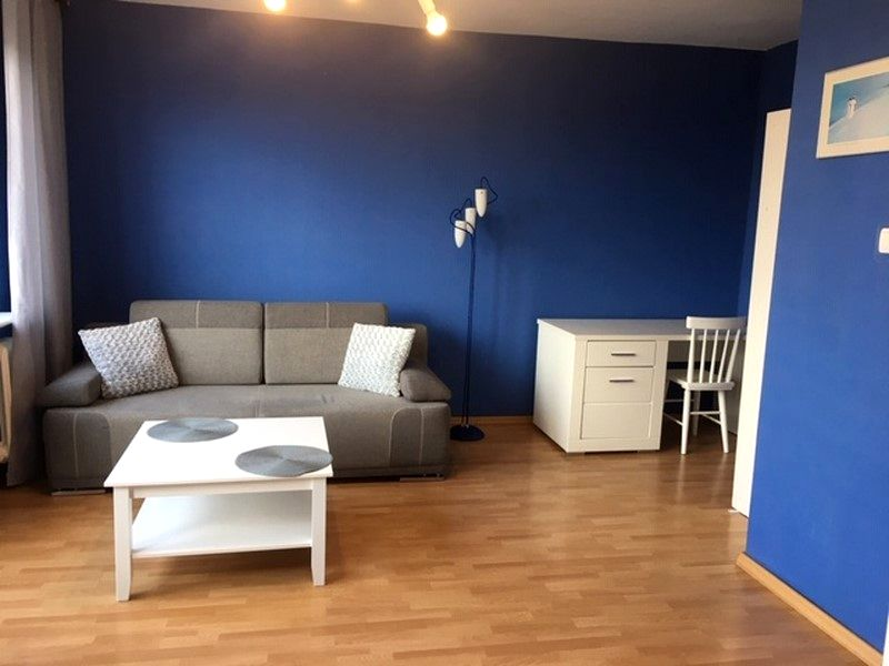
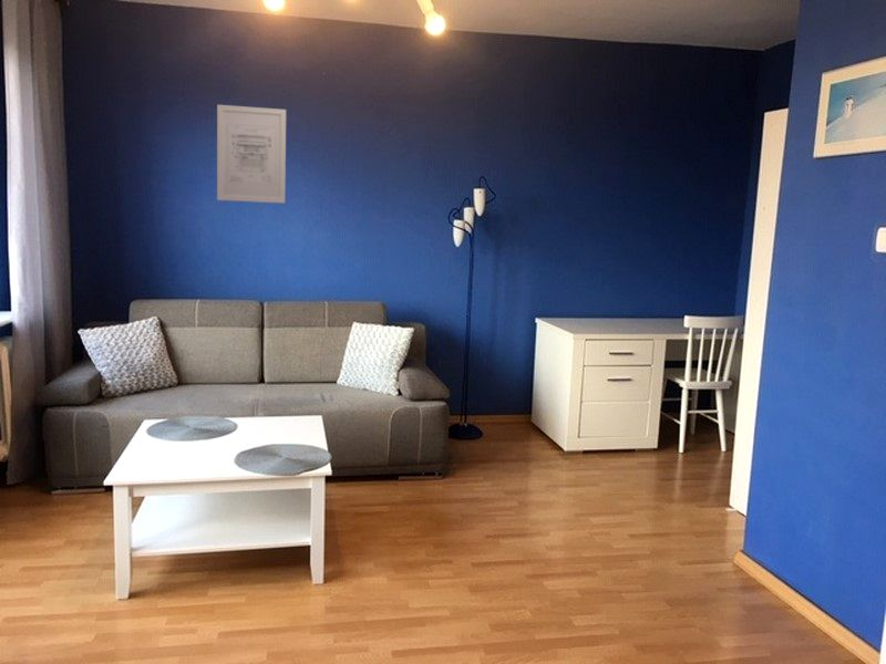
+ wall art (251, 154)
